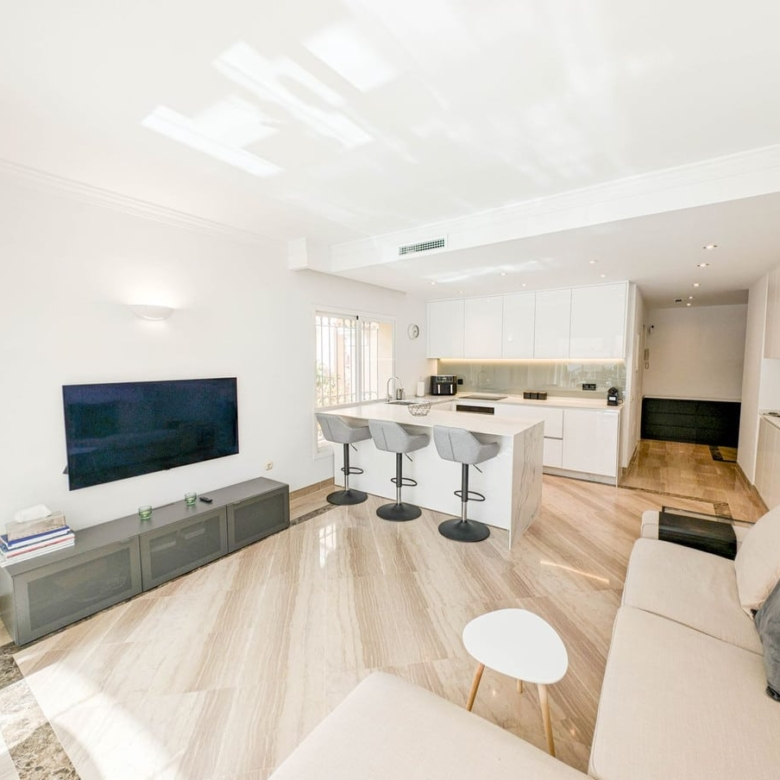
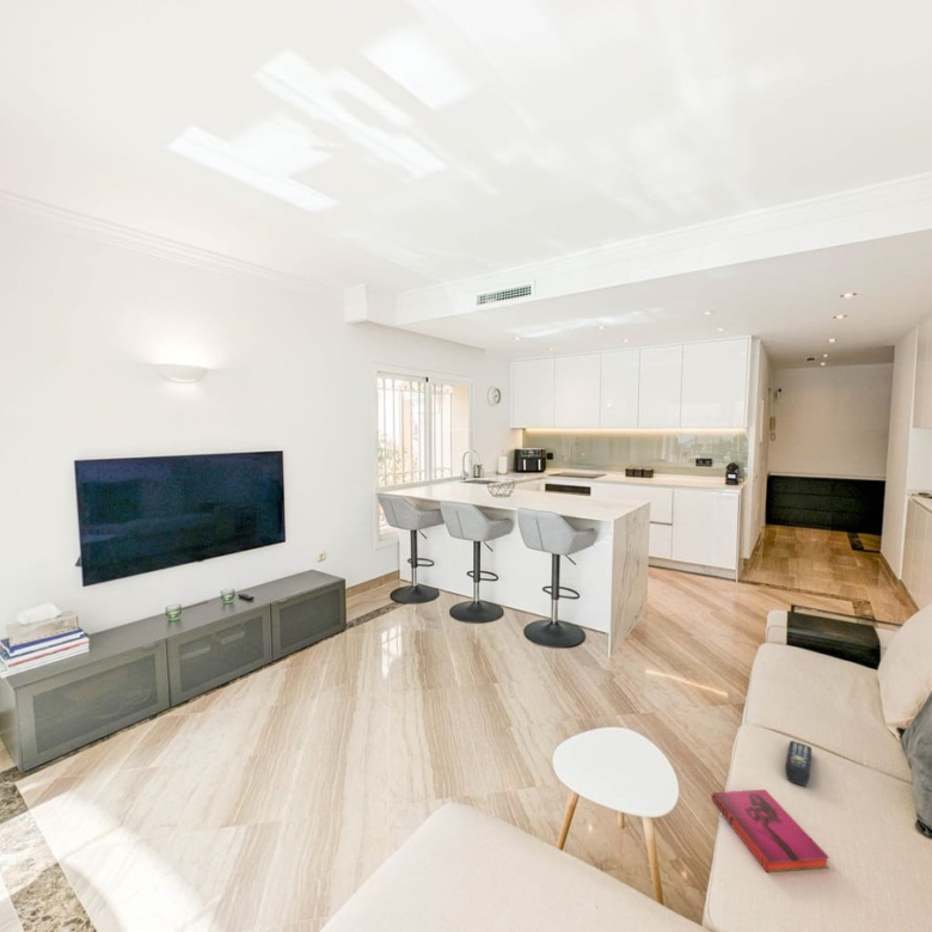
+ hardback book (765, 827)
+ remote control (798, 760)
